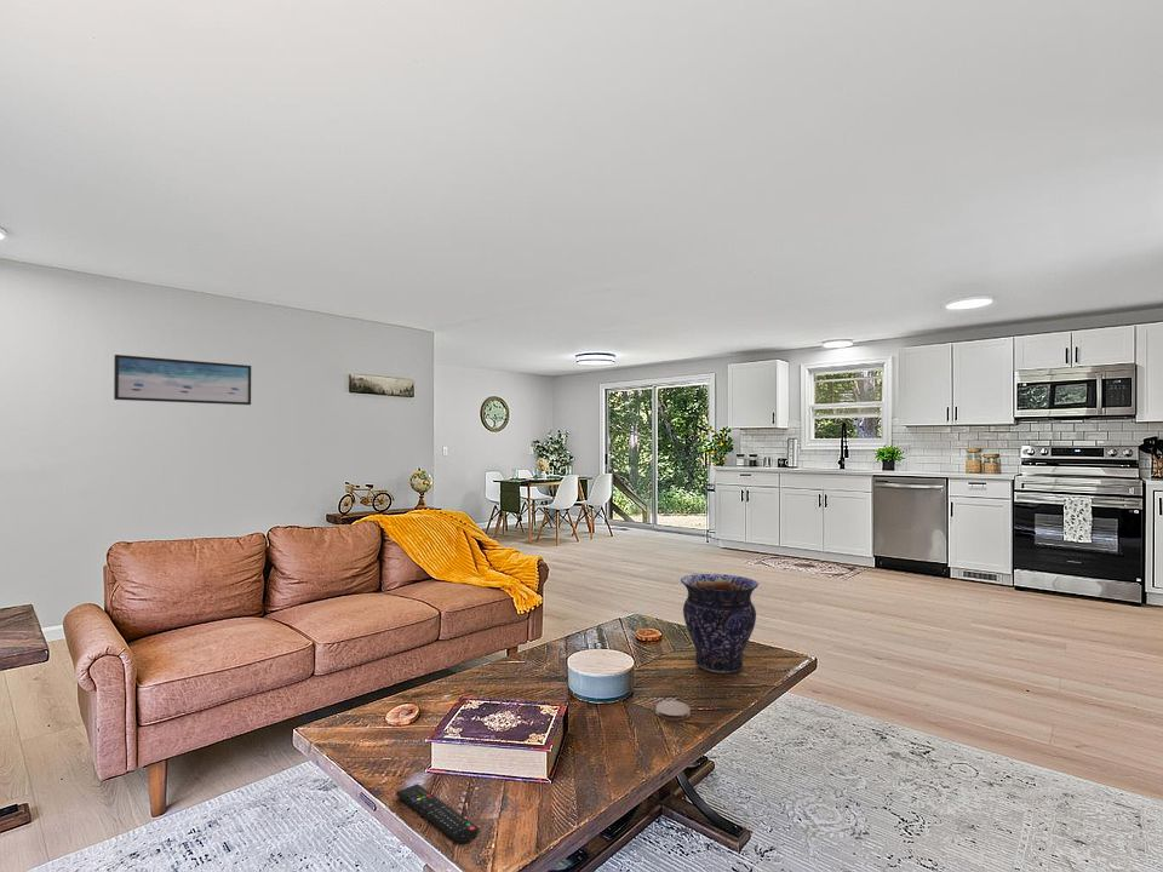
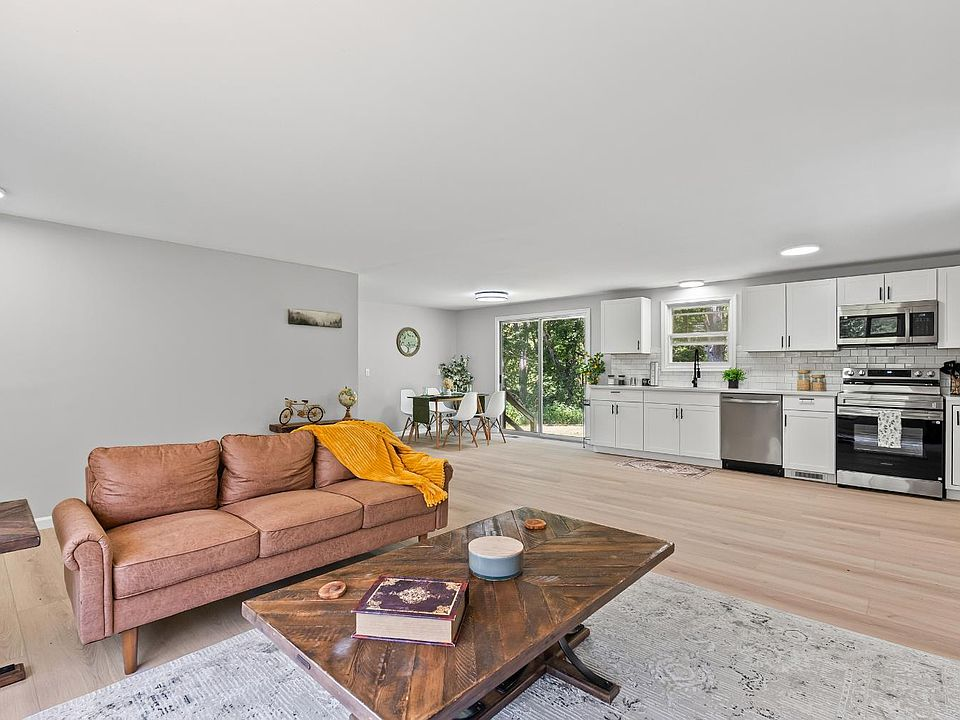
- remote control (436, 811)
- coaster (672, 710)
- wall art (187, 382)
- vase (718, 623)
